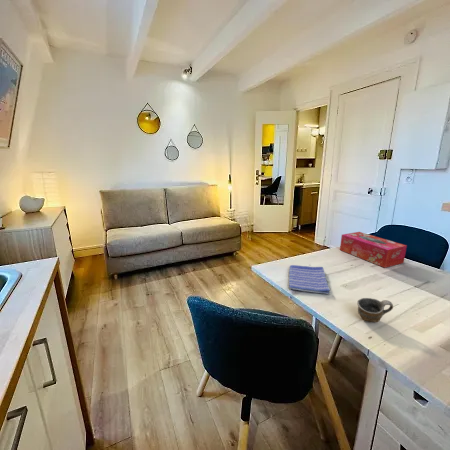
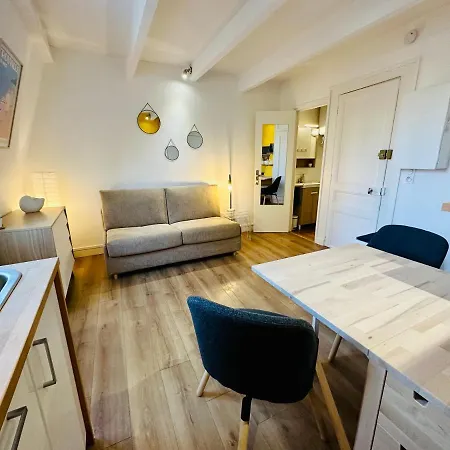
- dish towel (307, 277)
- tissue box (370, 247)
- cup (372, 309)
